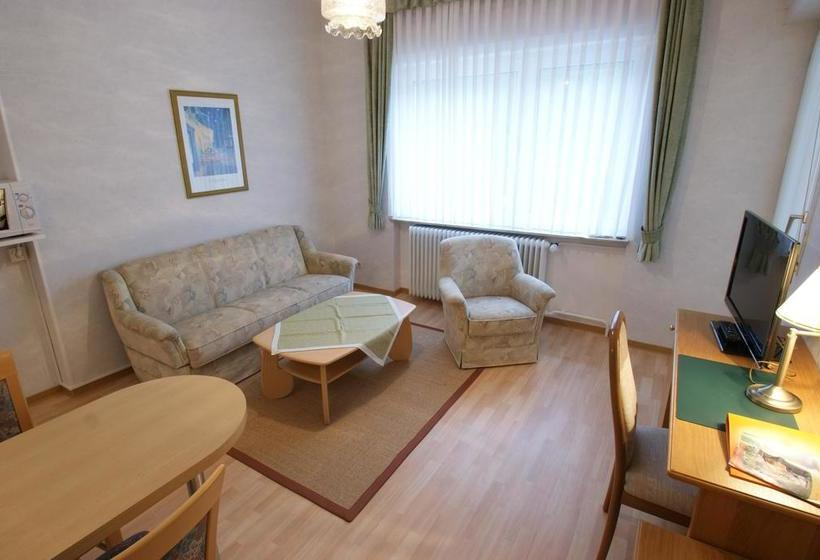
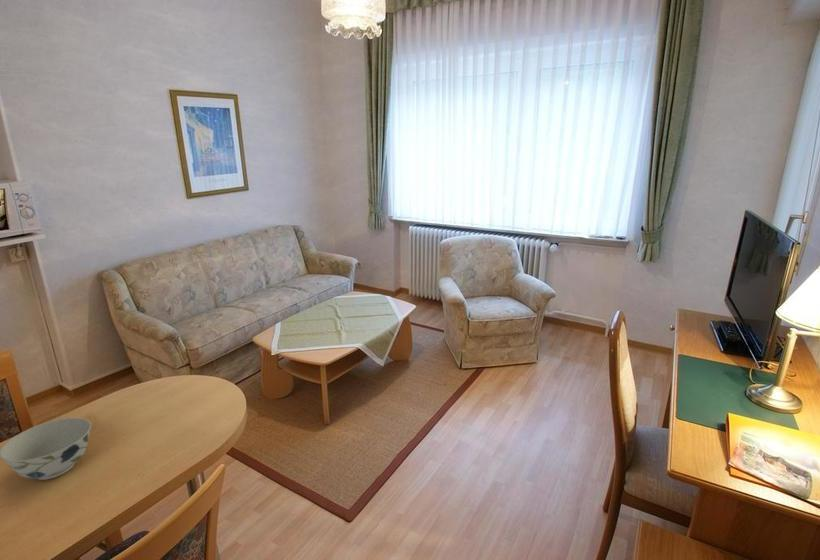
+ bowl (51, 453)
